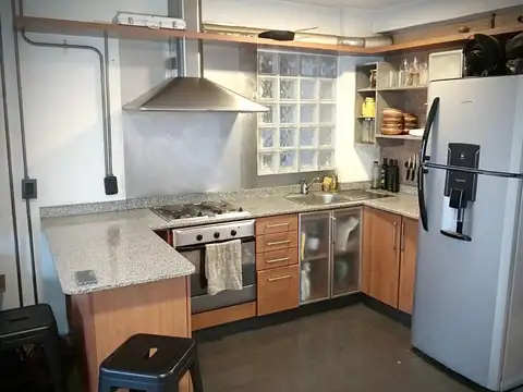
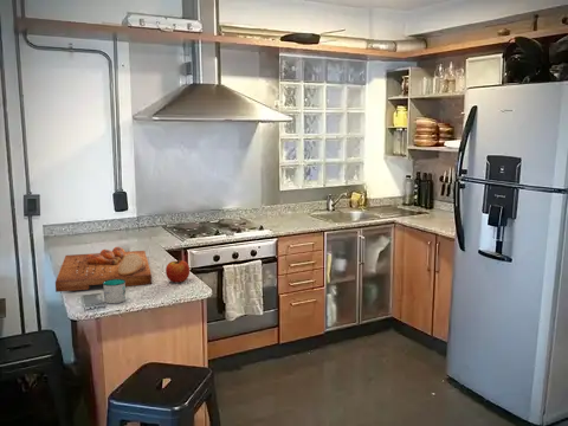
+ apple (178, 270)
+ cutting board (105, 263)
+ mug (115, 290)
